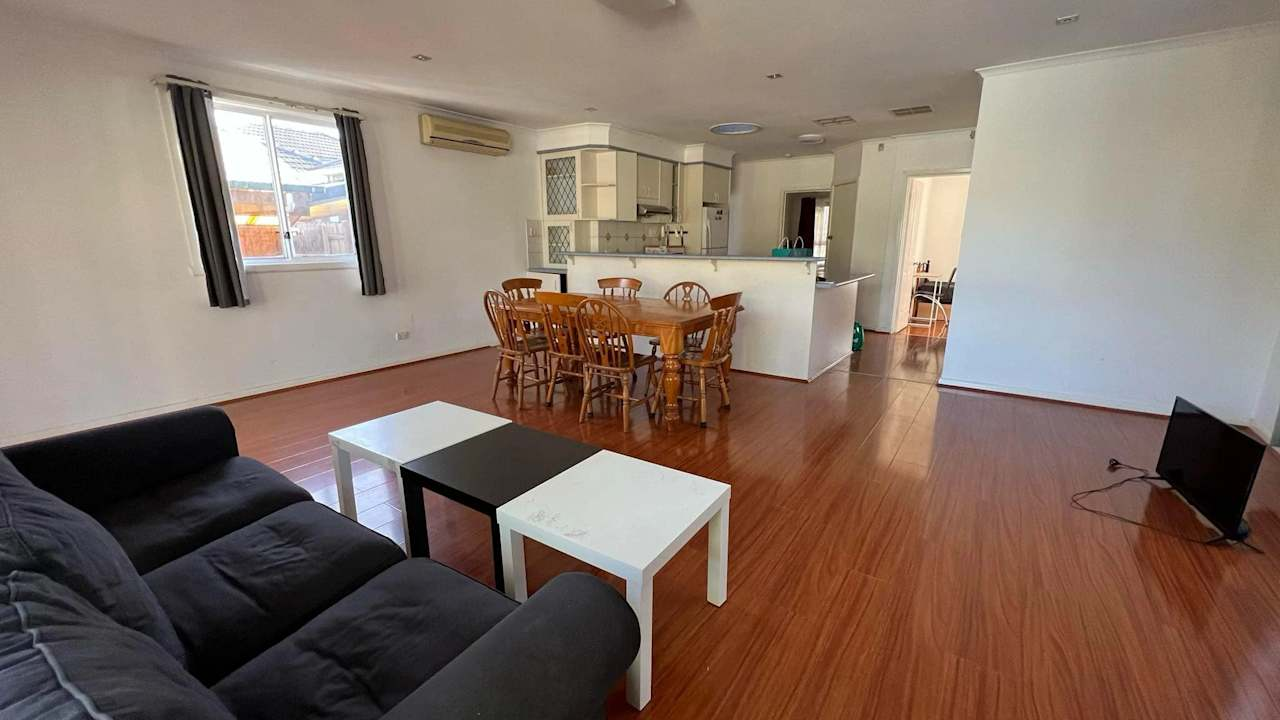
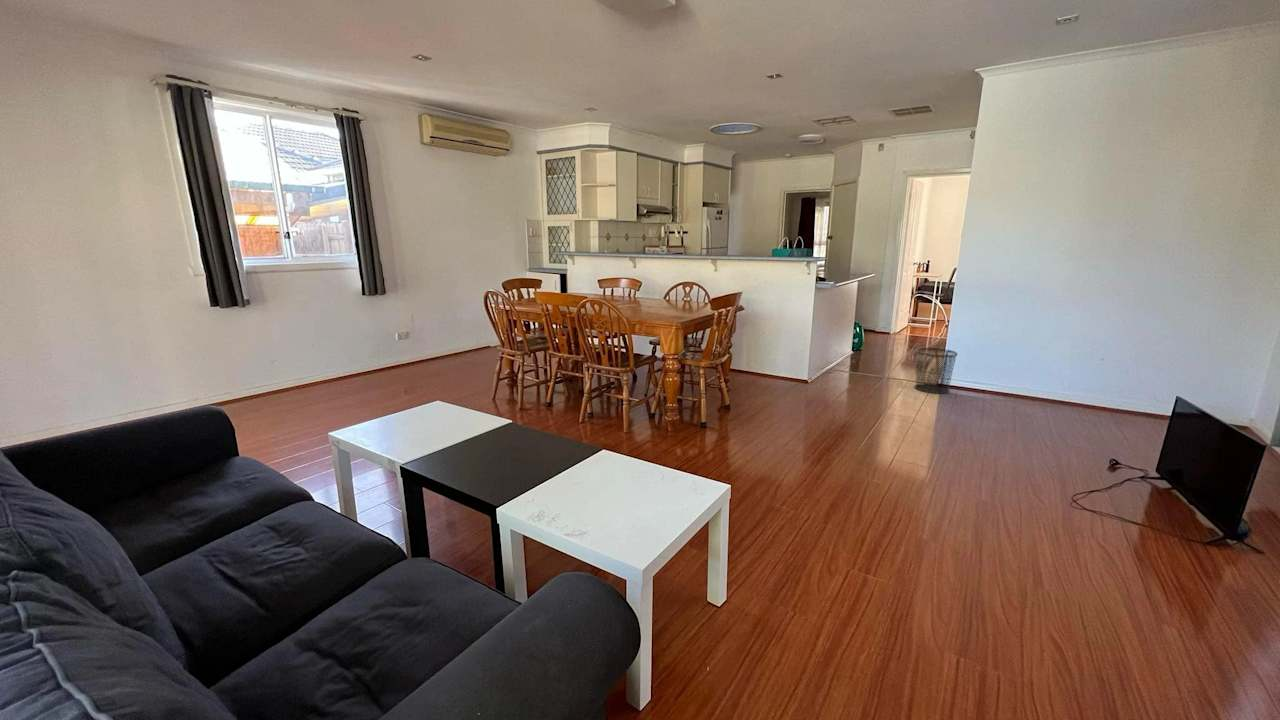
+ waste bin (933, 370)
